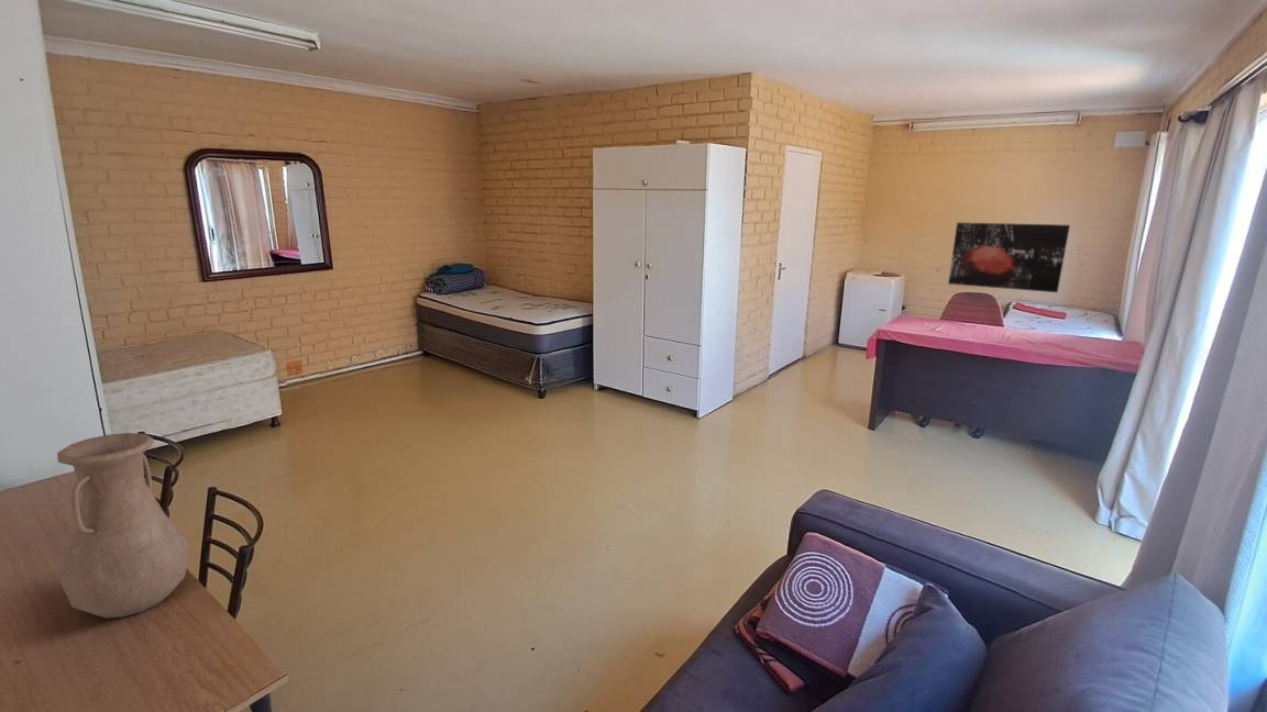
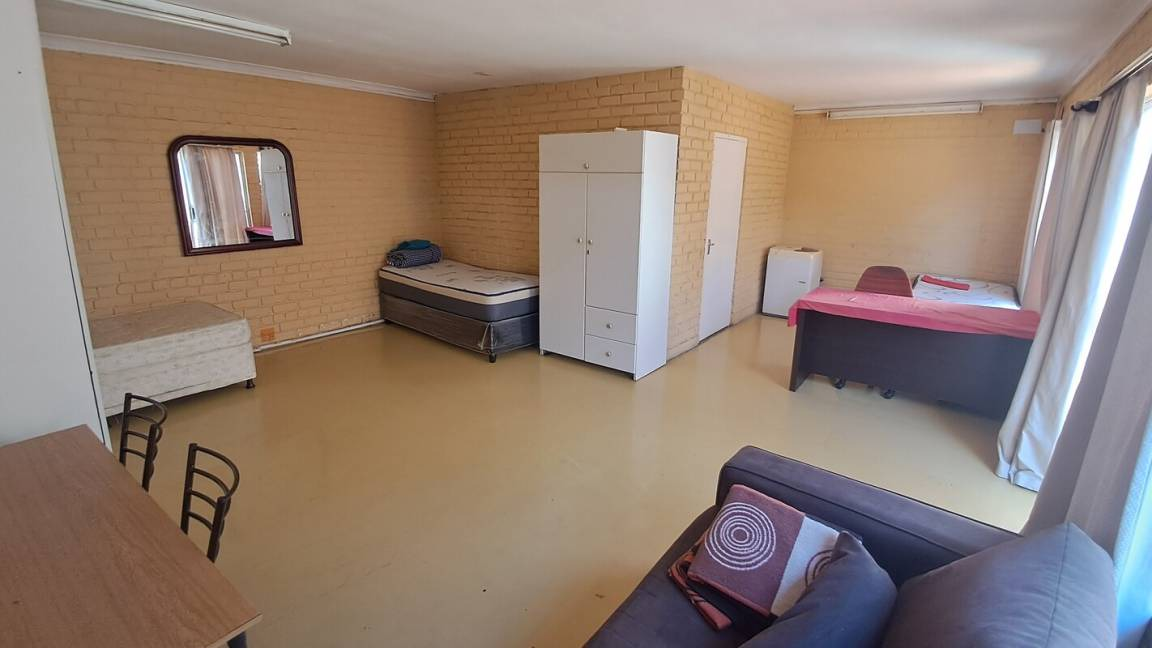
- wall art (1005, 256)
- vase (119, 523)
